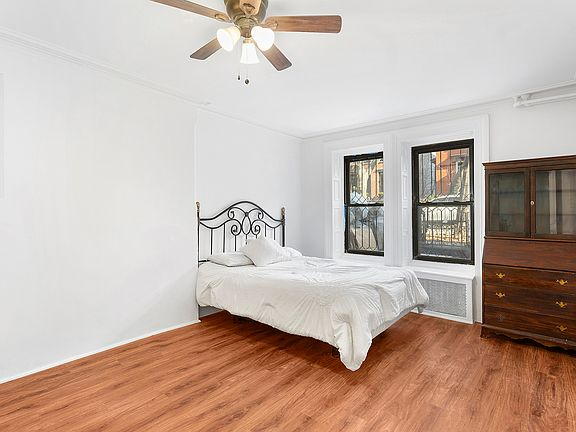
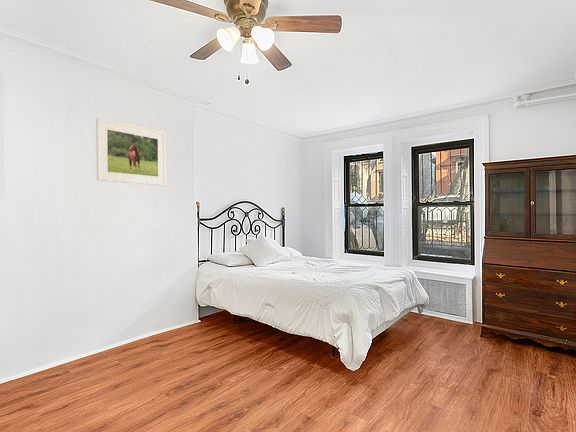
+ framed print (133, 154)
